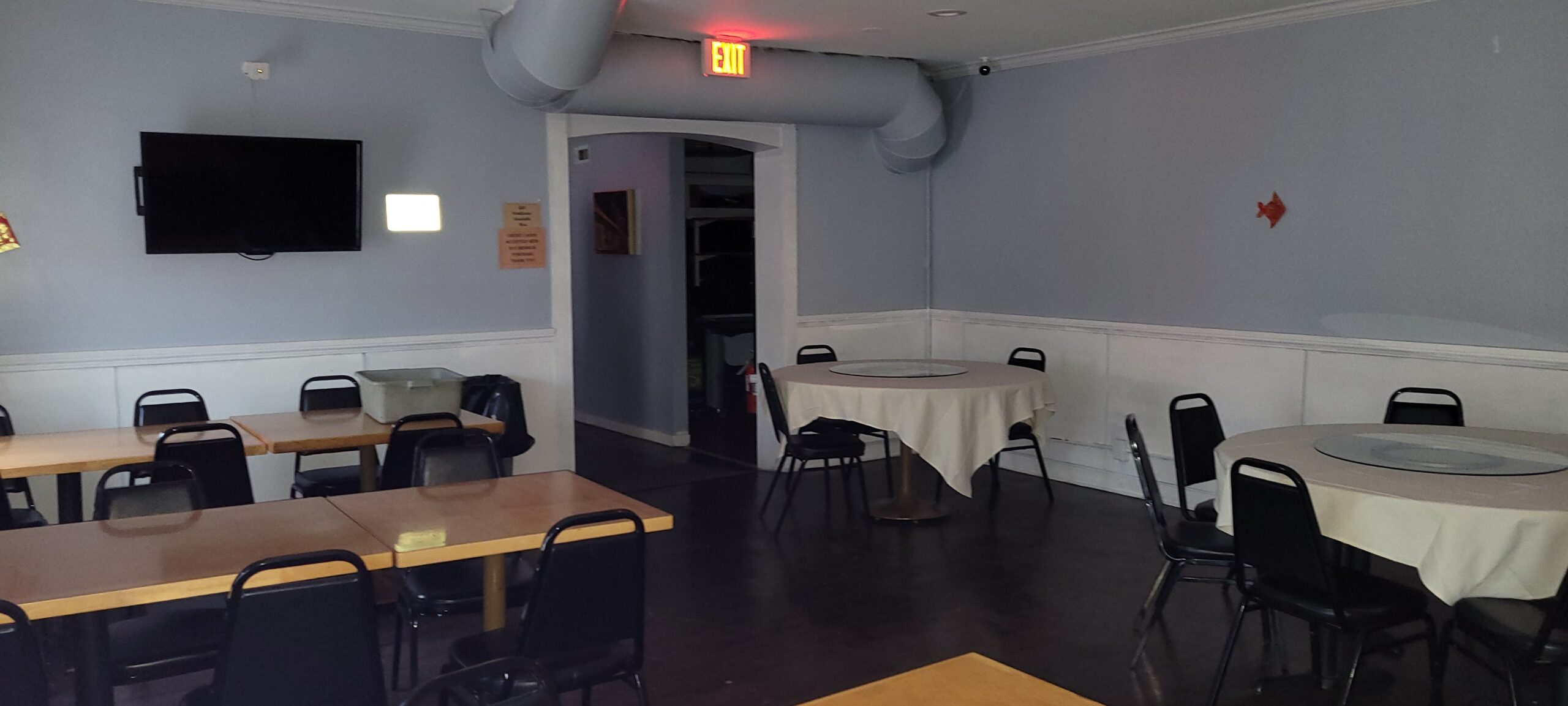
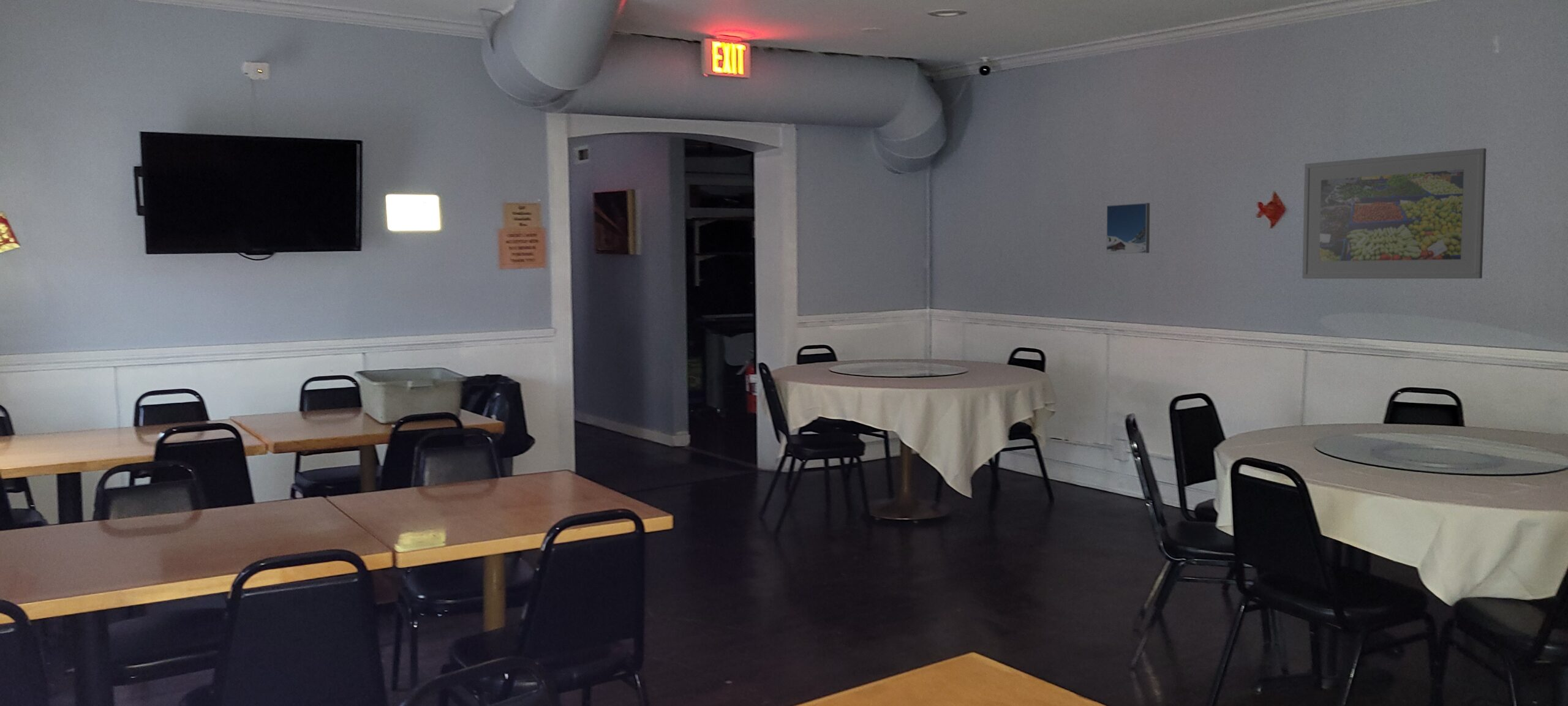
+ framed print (1388, 217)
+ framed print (1128, 228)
